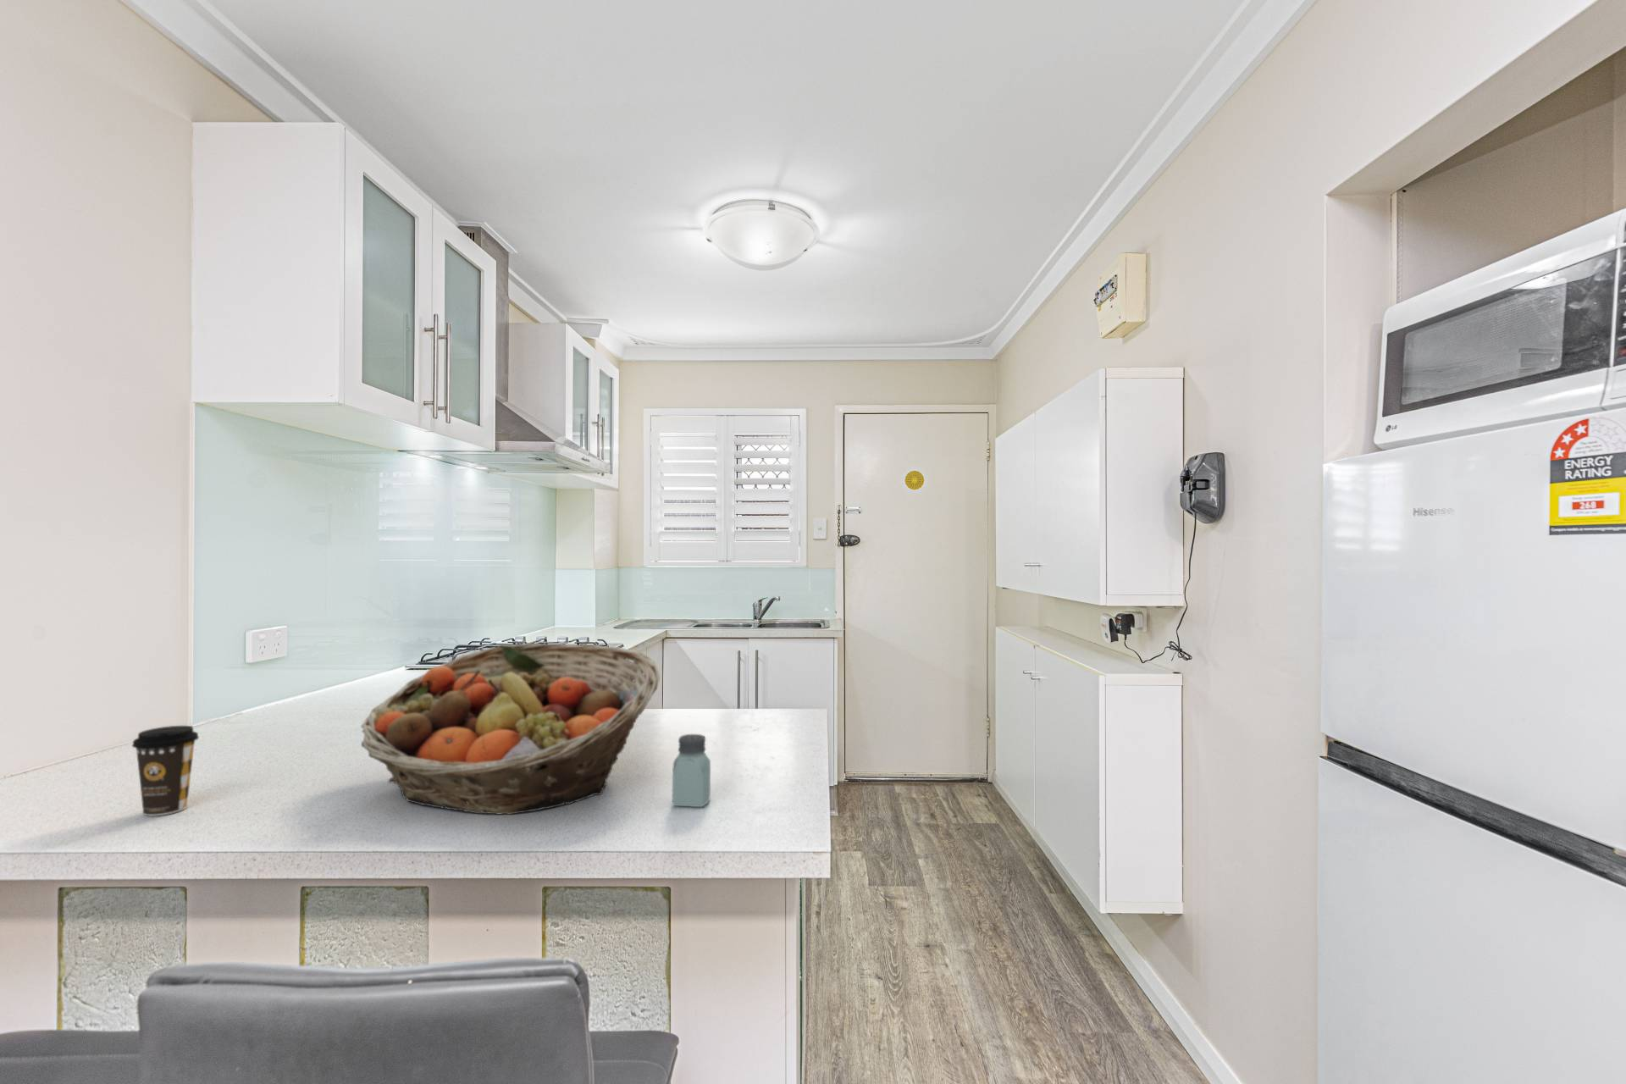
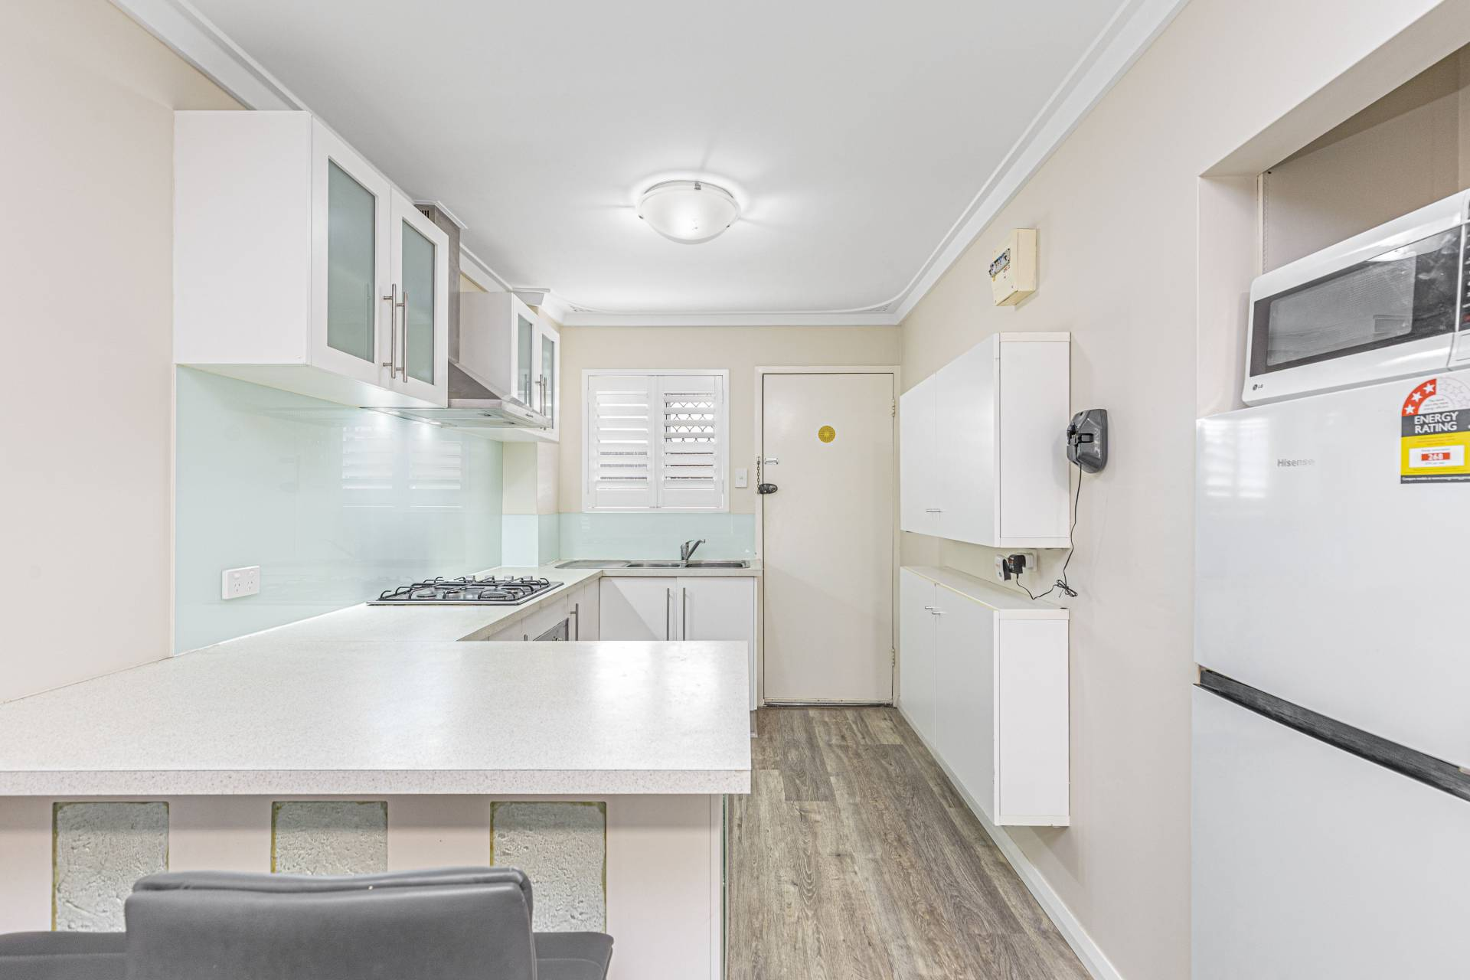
- saltshaker (691, 769)
- coffee cup (165, 769)
- fruit basket (515, 719)
